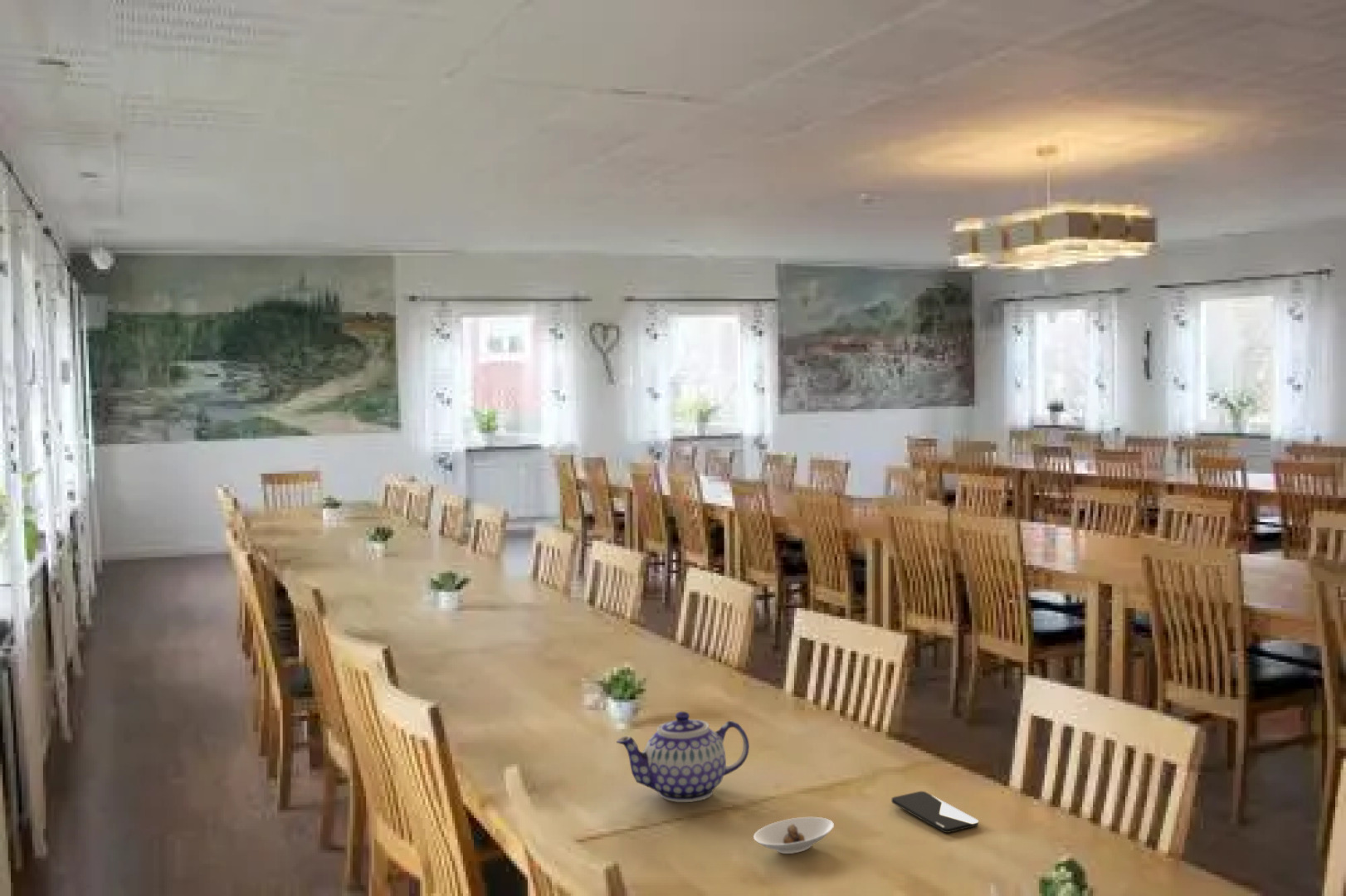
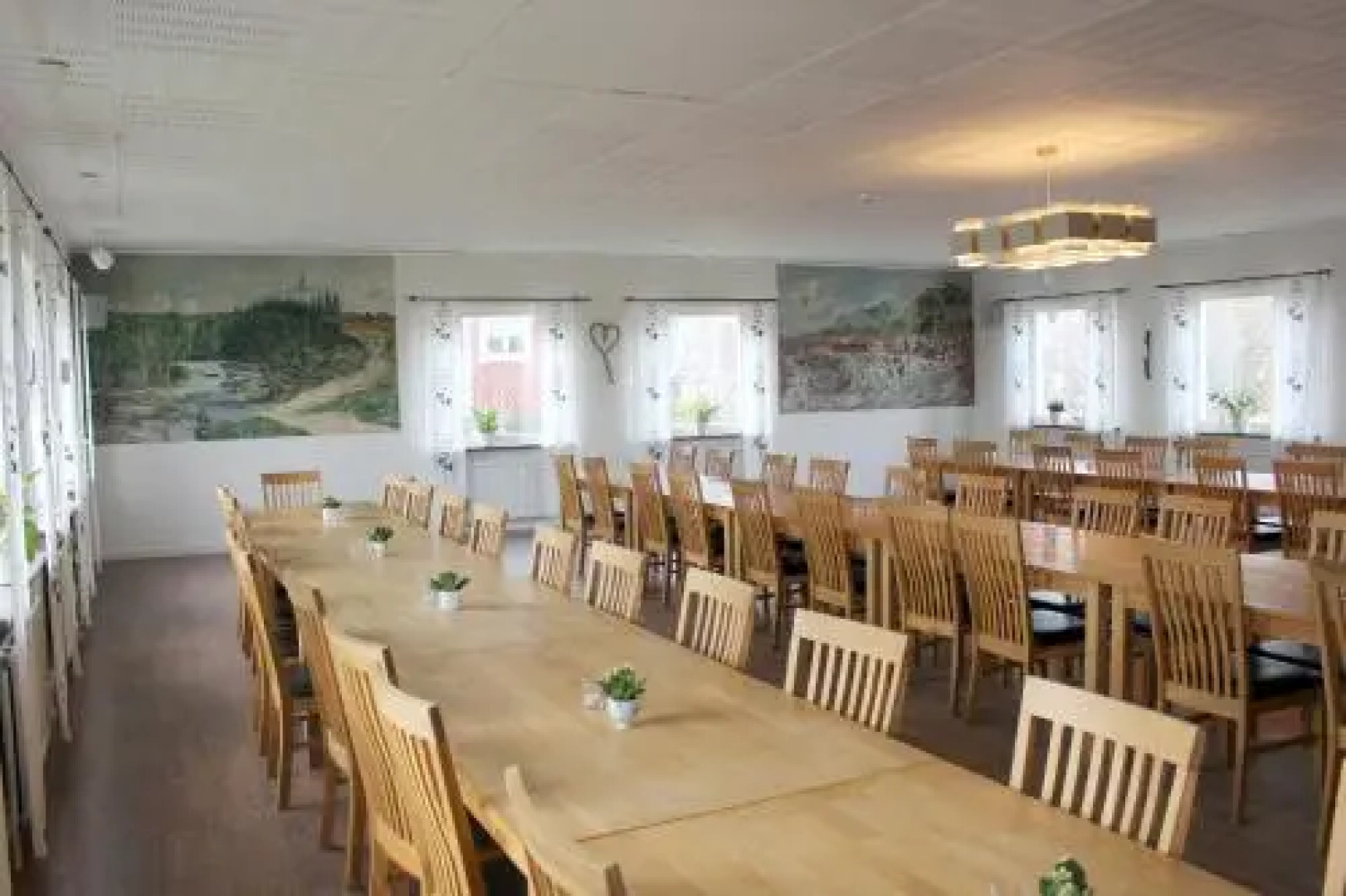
- teapot (684, 752)
- saucer (794, 836)
- smartphone (934, 811)
